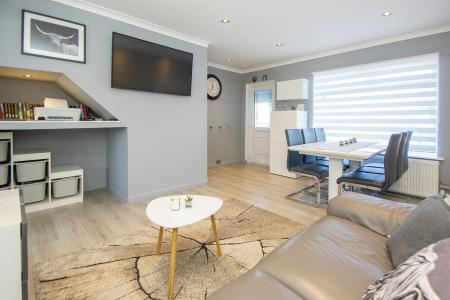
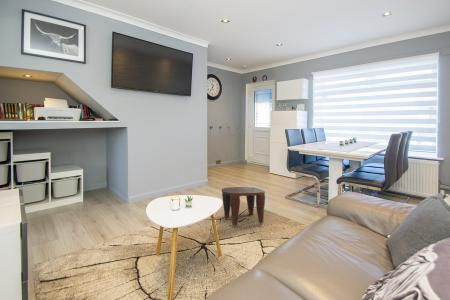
+ stool (239, 204)
